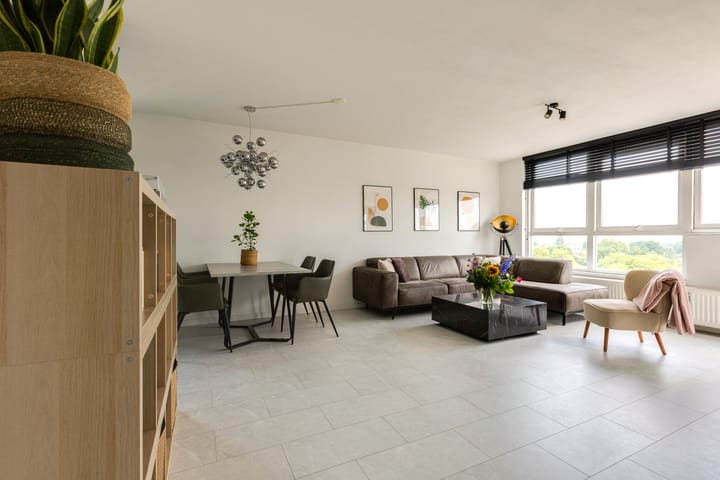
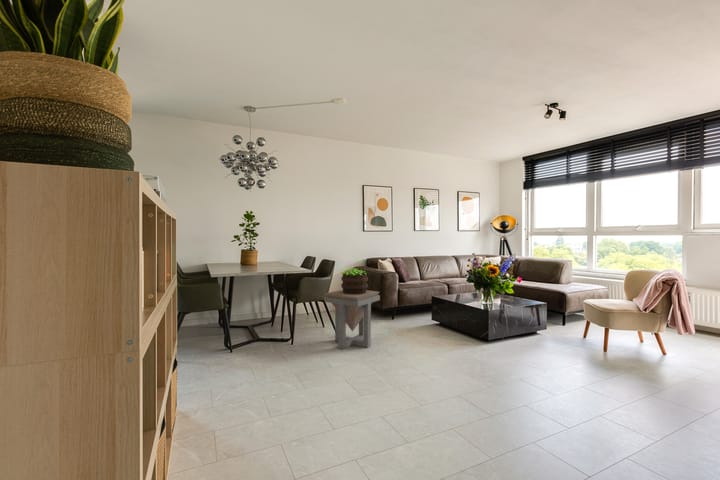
+ potted plant (354, 280)
+ side table (352, 318)
